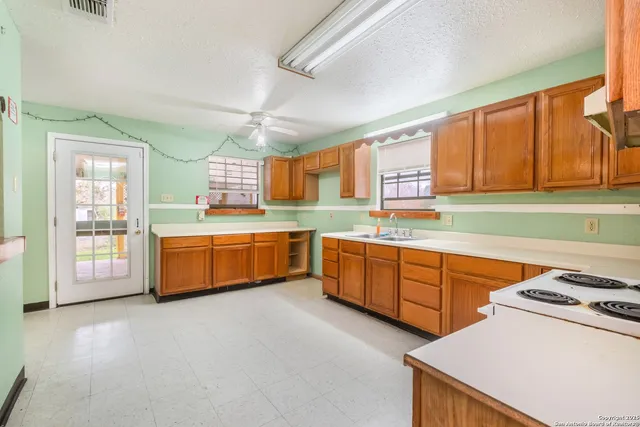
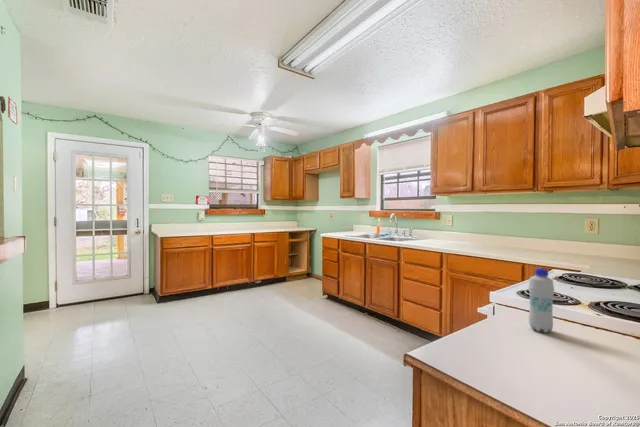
+ bottle (540, 299)
